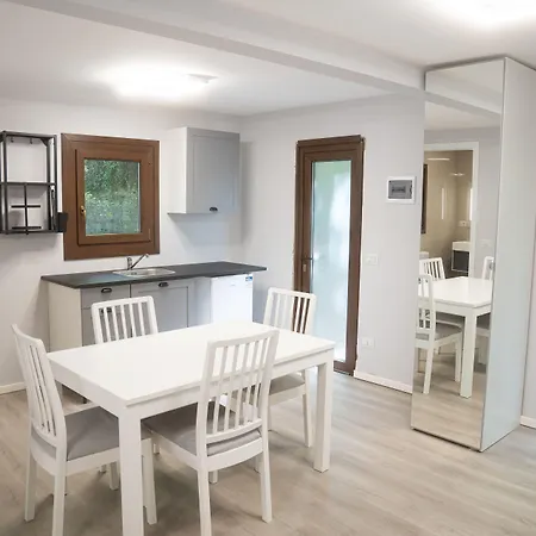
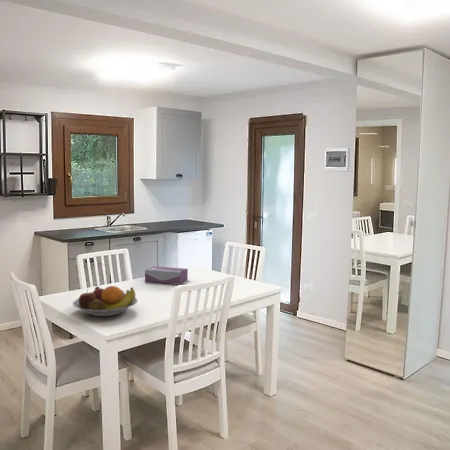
+ fruit bowl (105, 298)
+ tissue box (166, 274)
